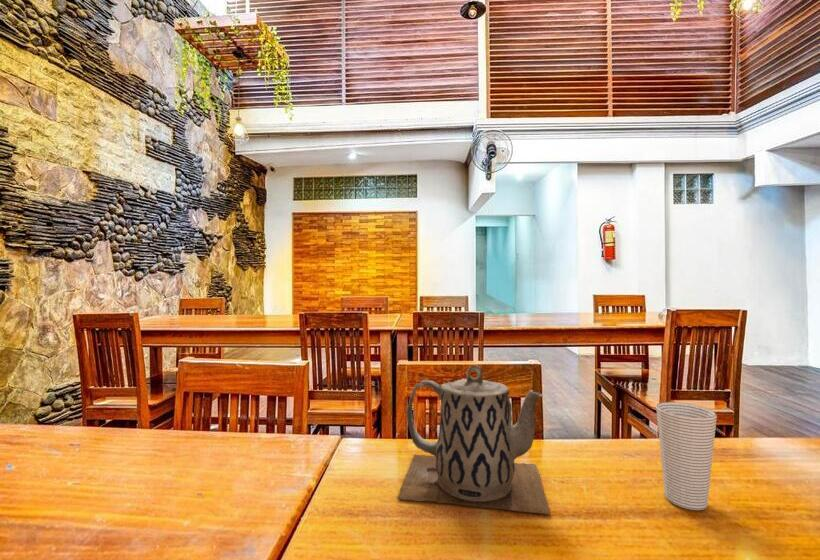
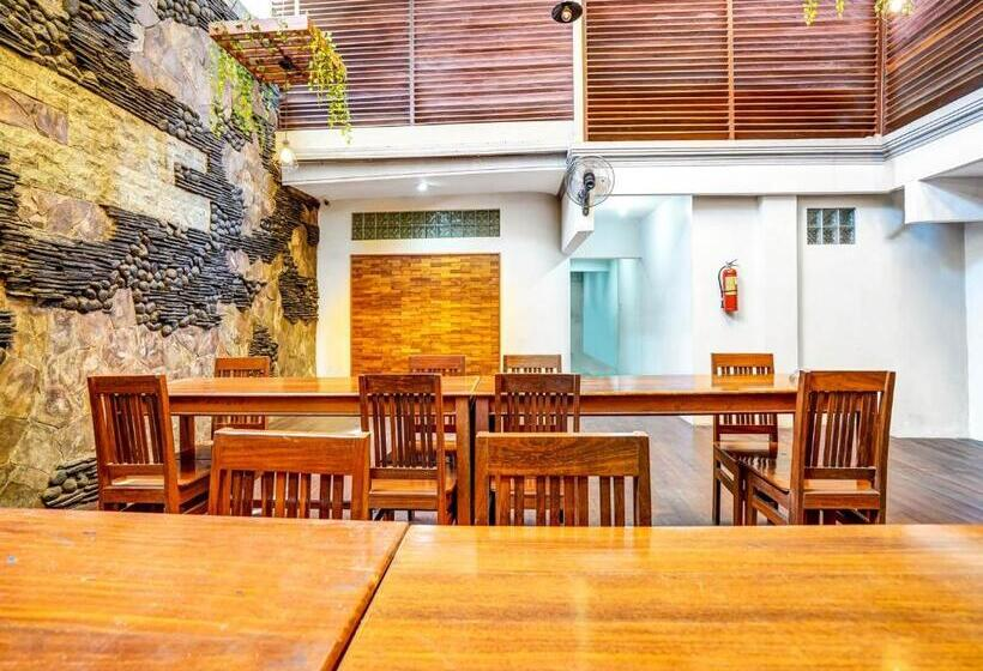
- teapot (472, 422)
- cup (685, 455)
